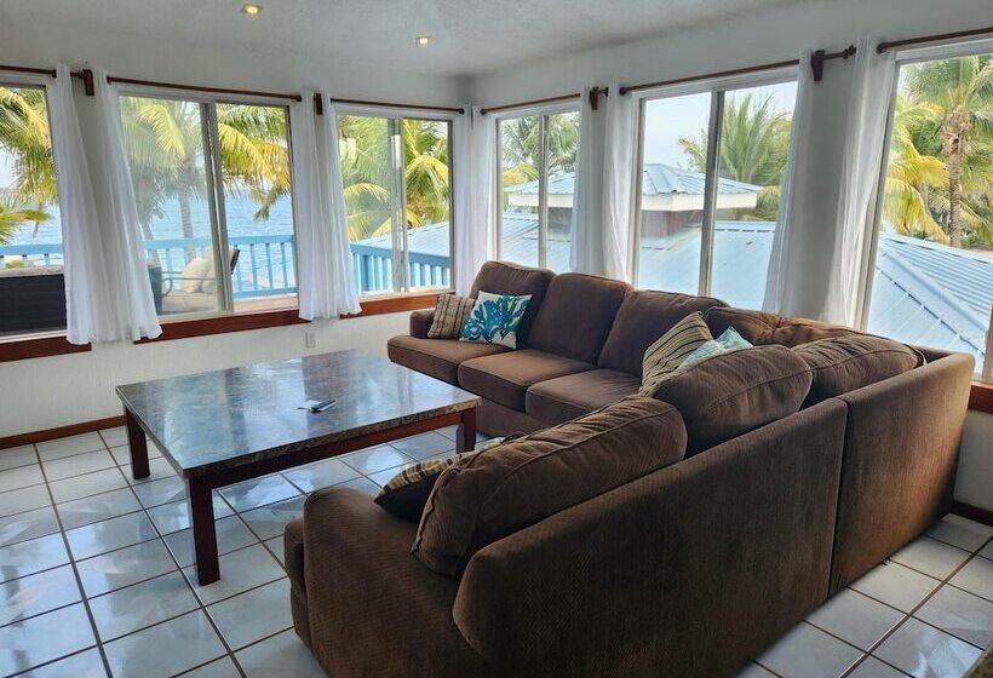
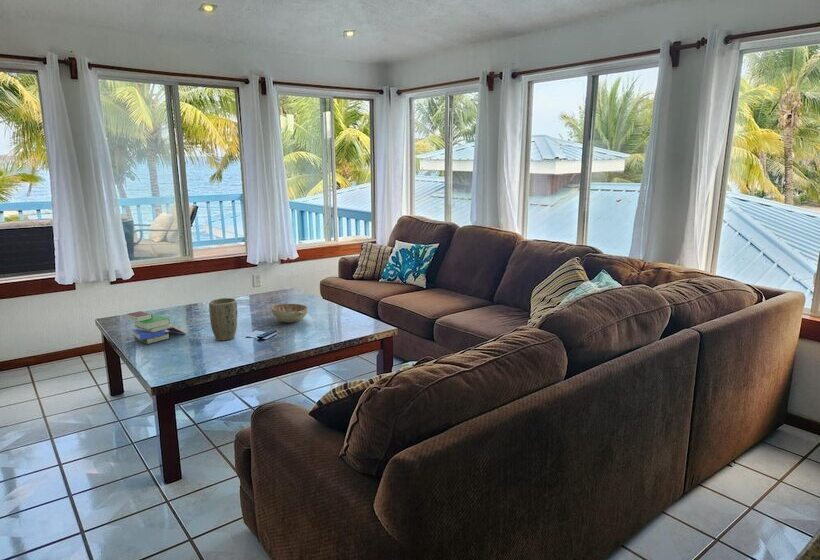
+ book (155, 325)
+ plant pot (224, 319)
+ decorative bowl (290, 313)
